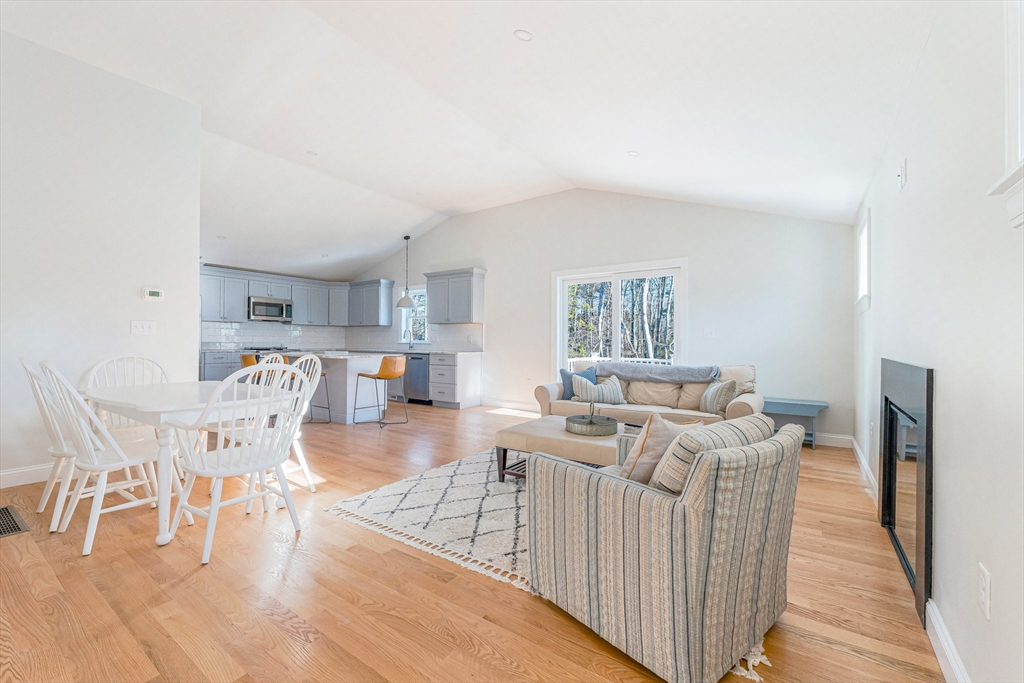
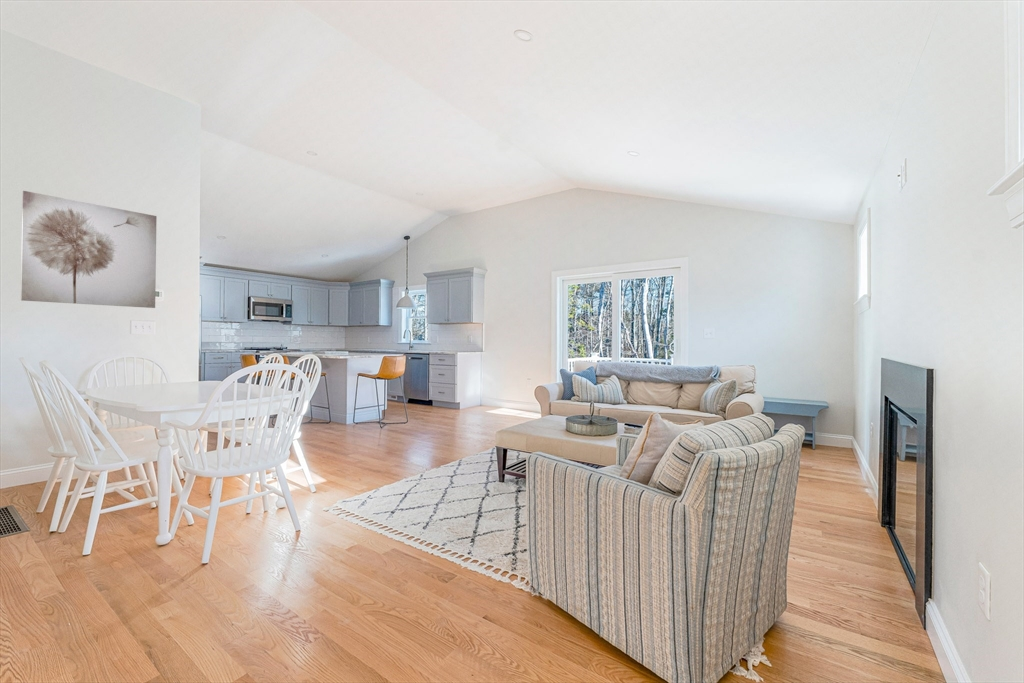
+ wall art (94, 254)
